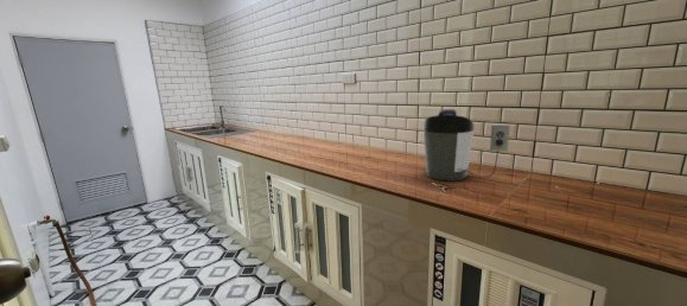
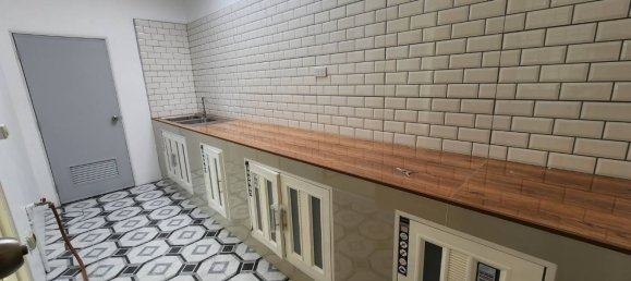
- coffee maker (460, 144)
